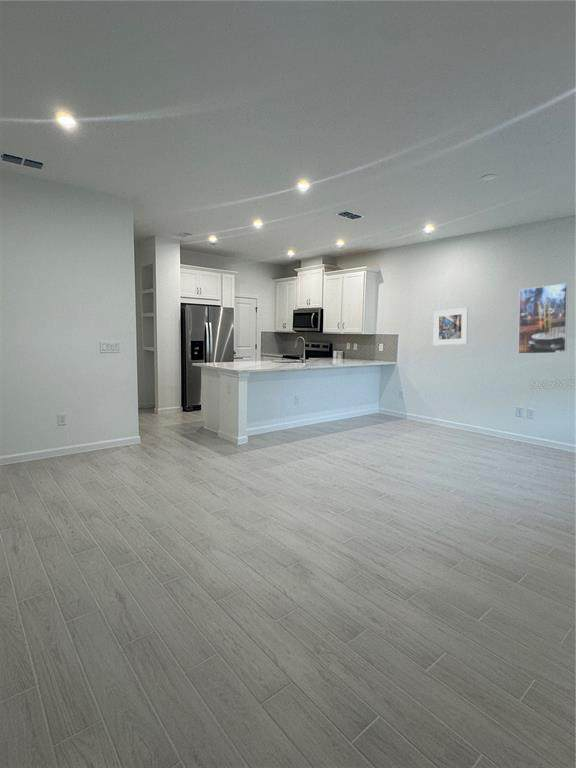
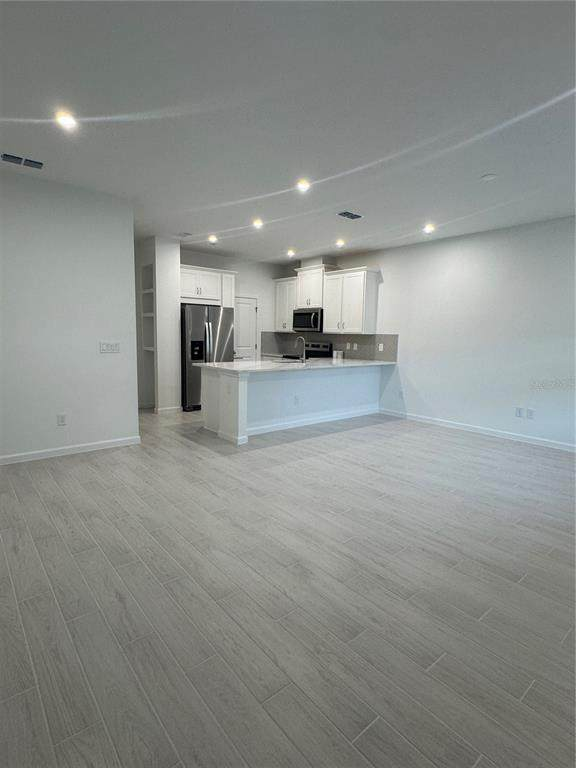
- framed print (450, 327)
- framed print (542, 320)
